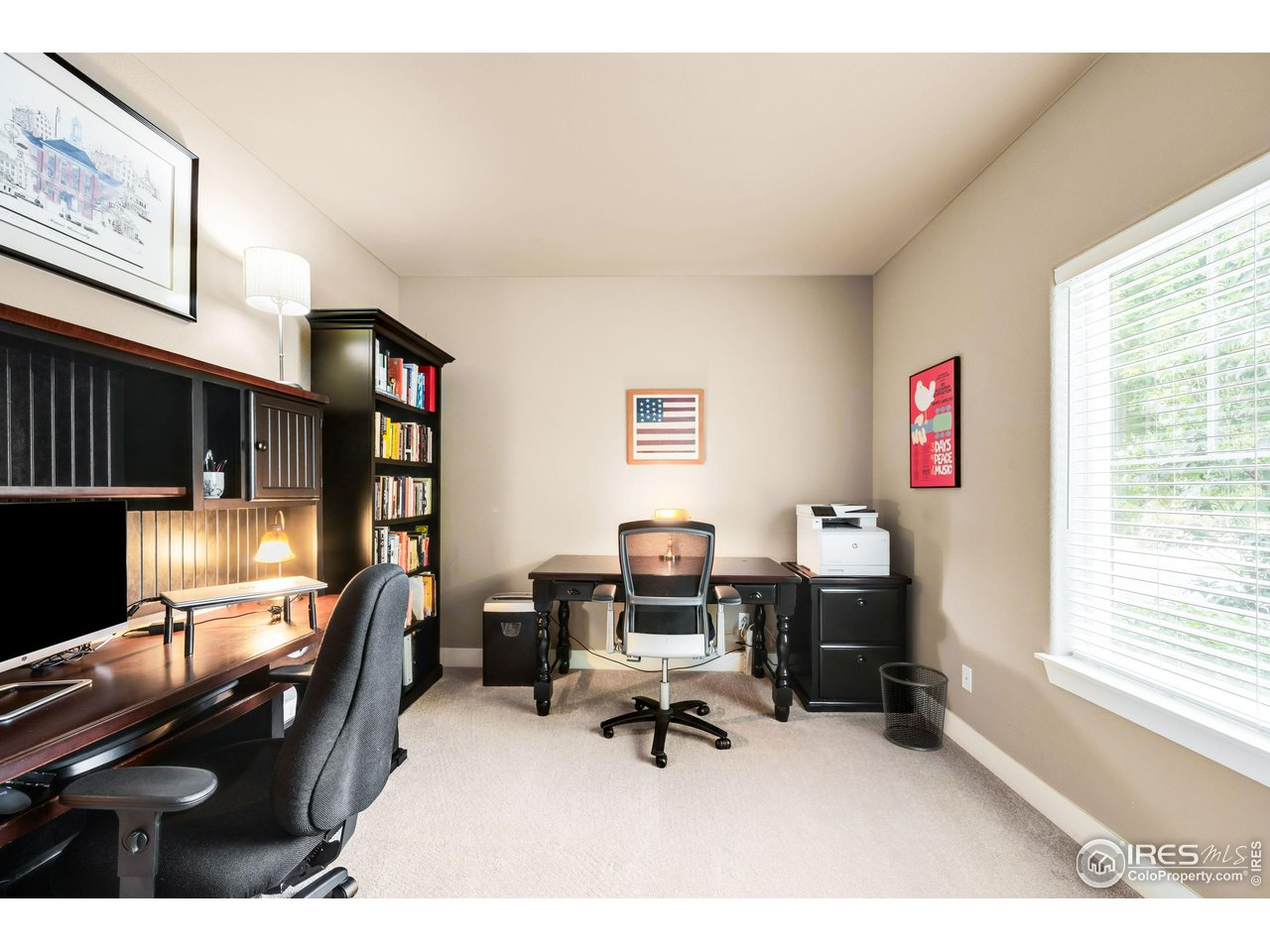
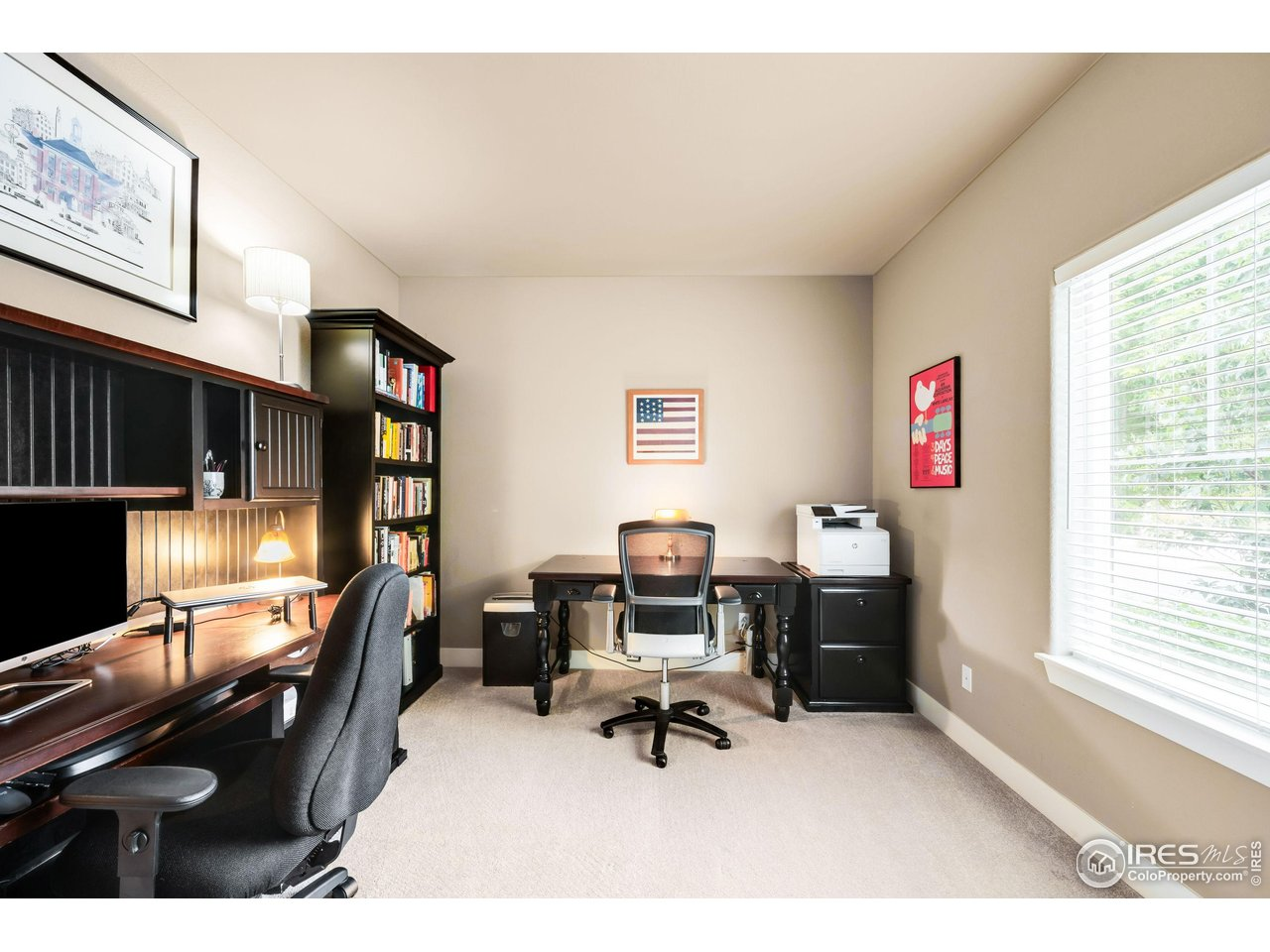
- waste bin (913, 705)
